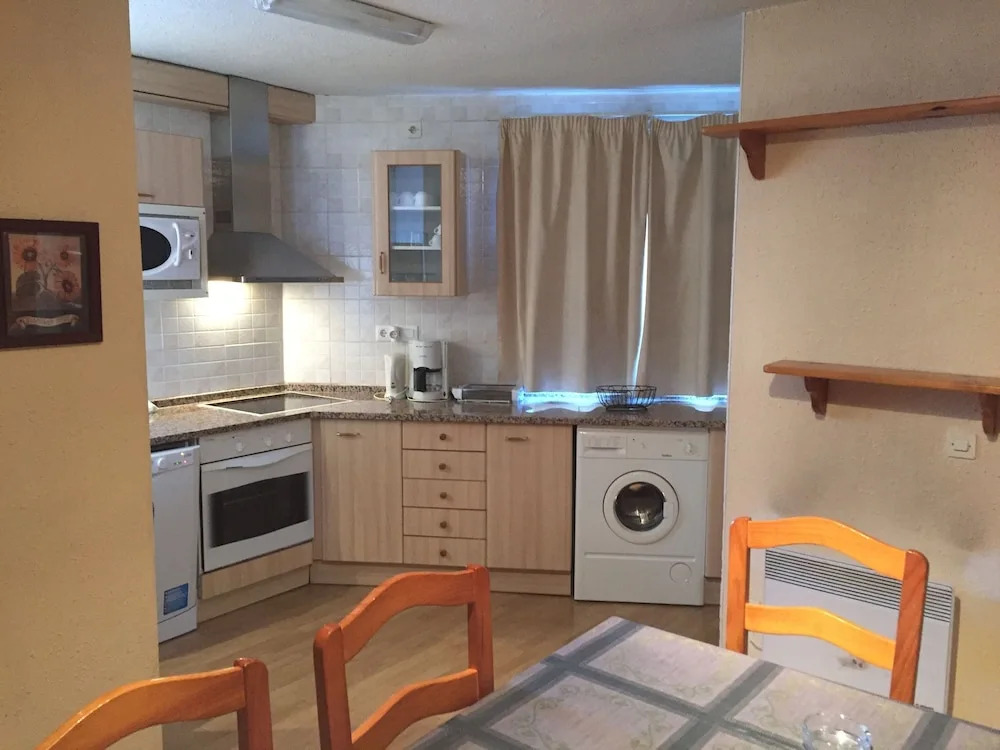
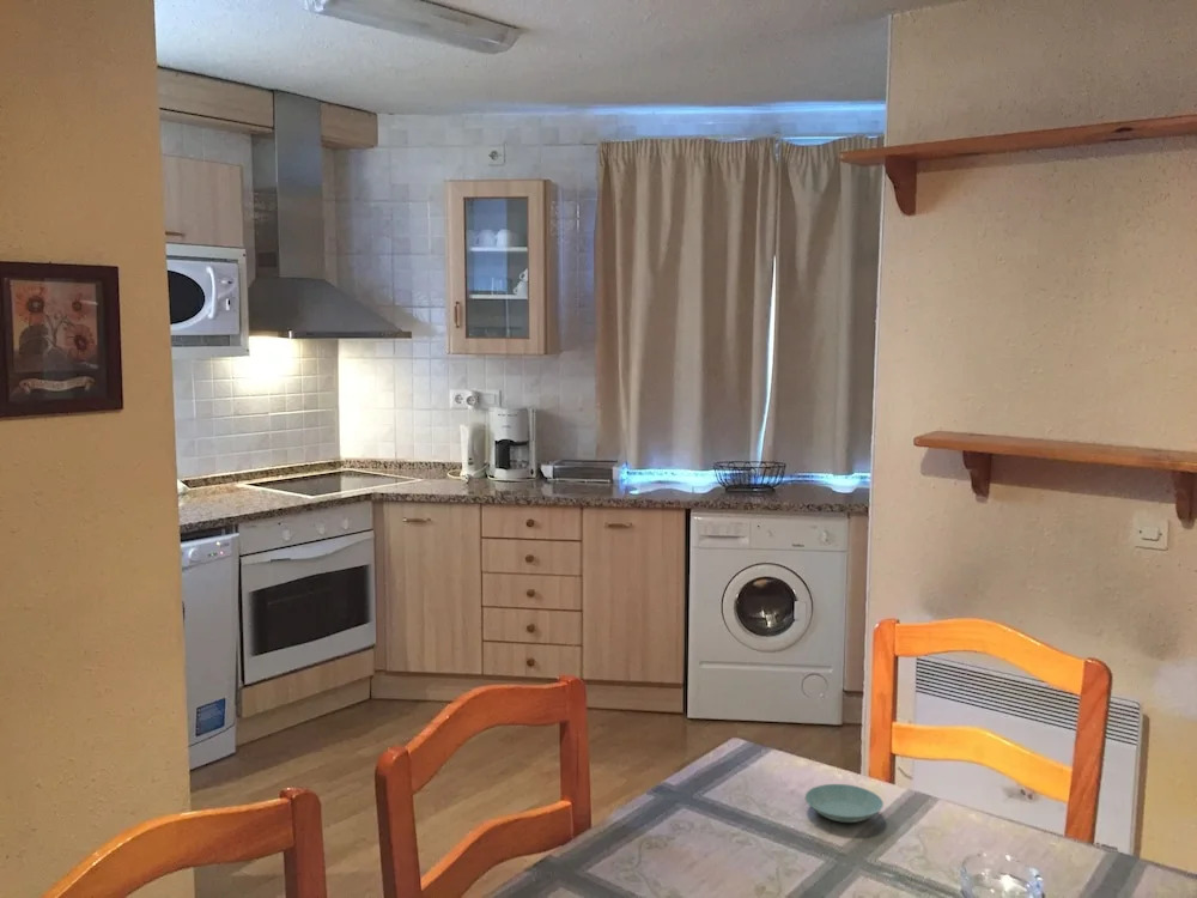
+ saucer (843, 806)
